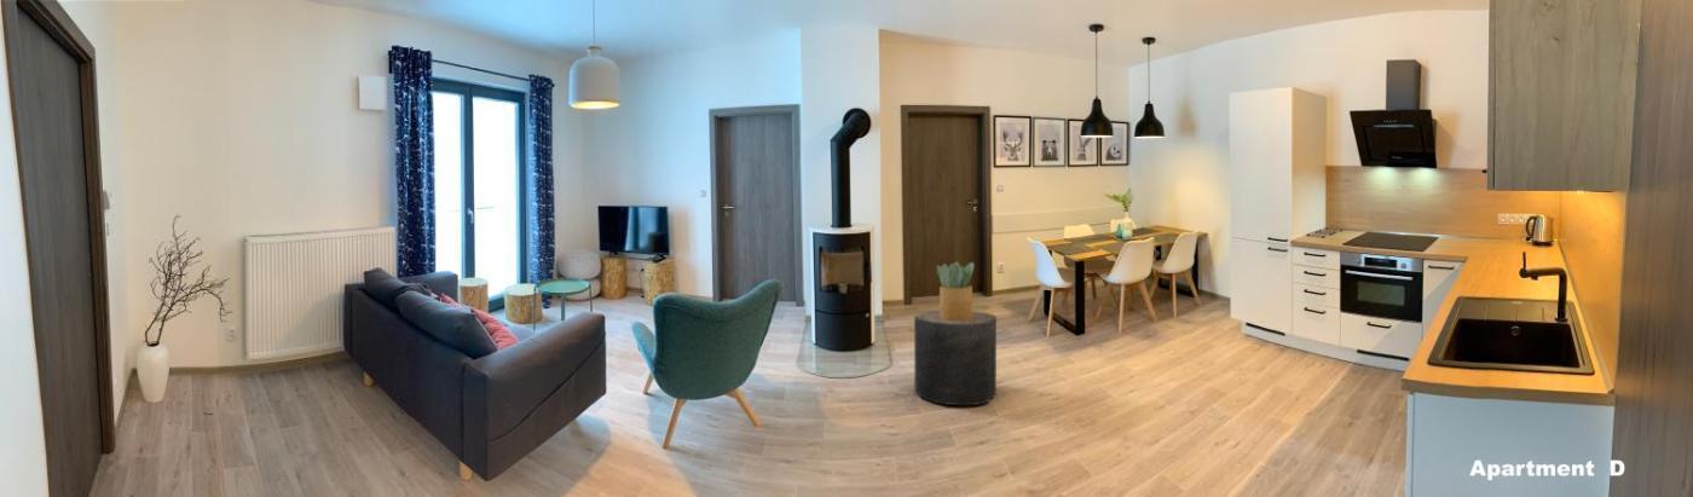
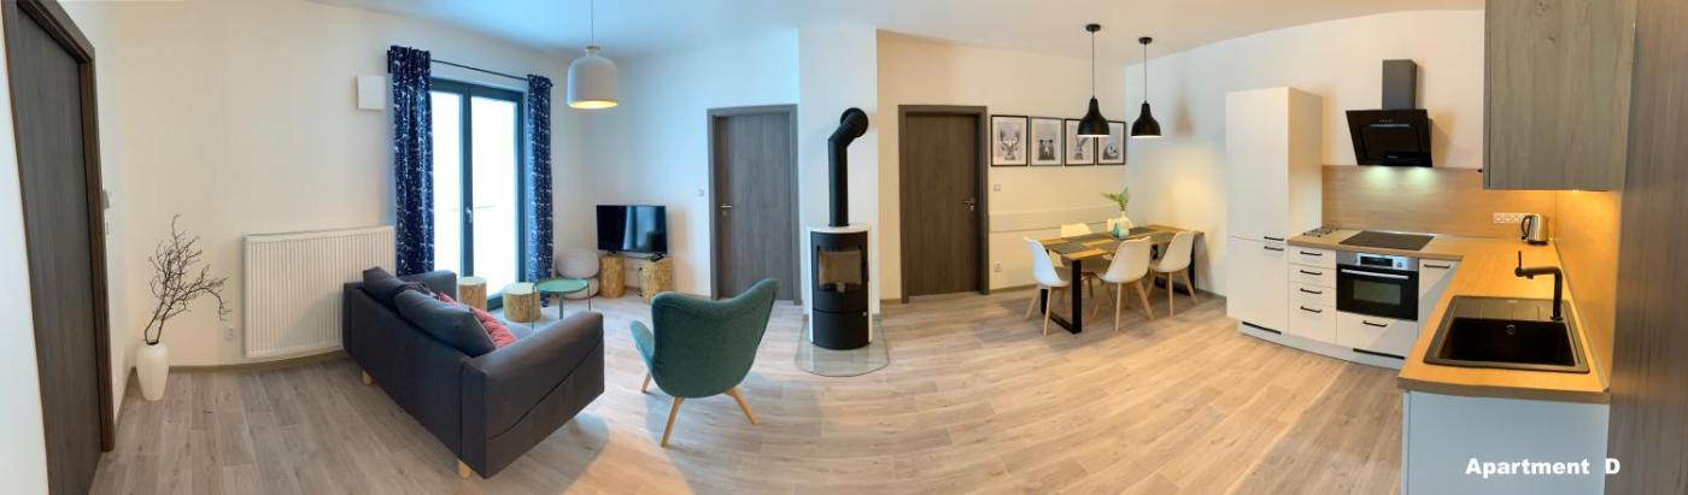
- potted plant (958, 289)
- stool (955, 354)
